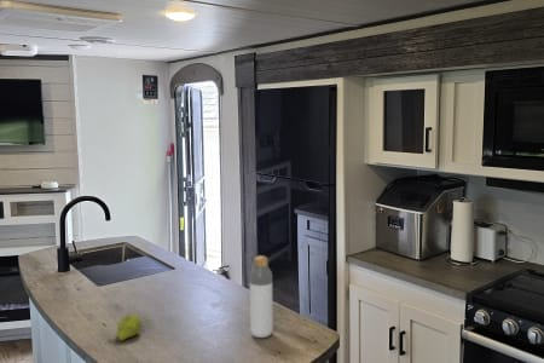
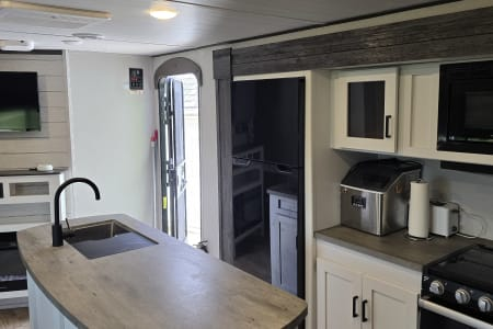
- fruit (126, 327)
- bottle (261, 295)
